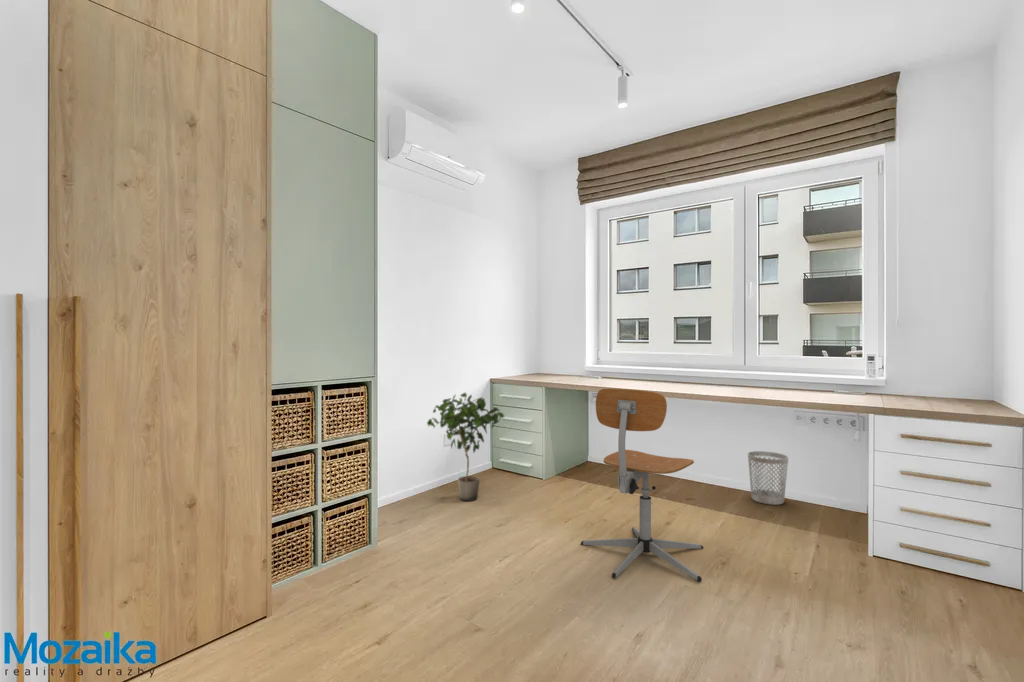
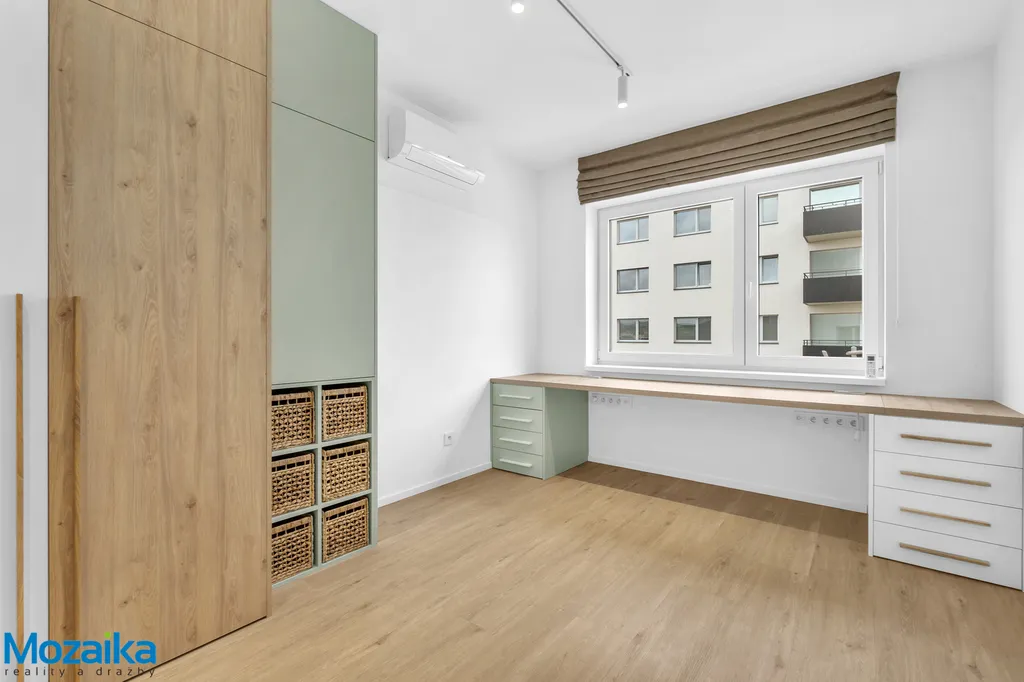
- potted plant (465, 447)
- wastebasket (767, 477)
- office chair (642, 471)
